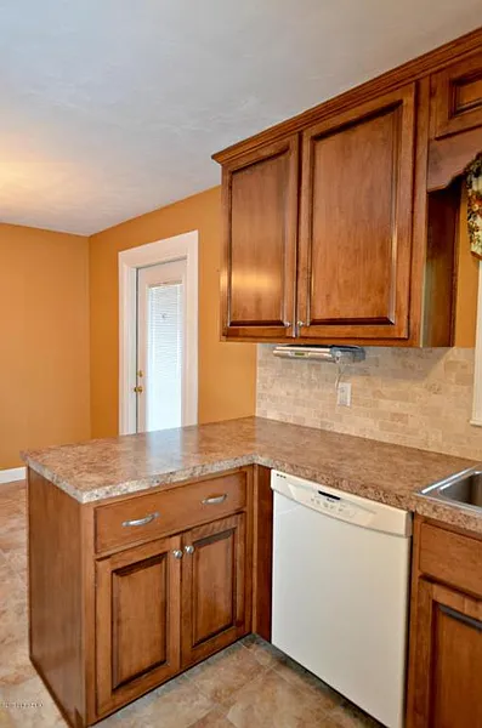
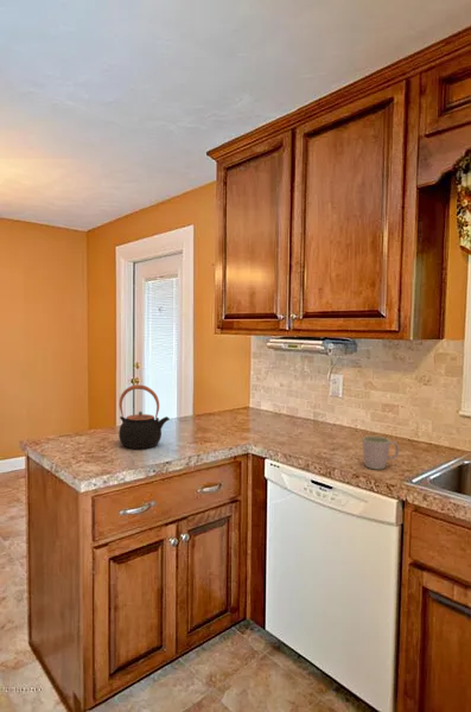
+ mug (380, 452)
+ teapot (144, 414)
